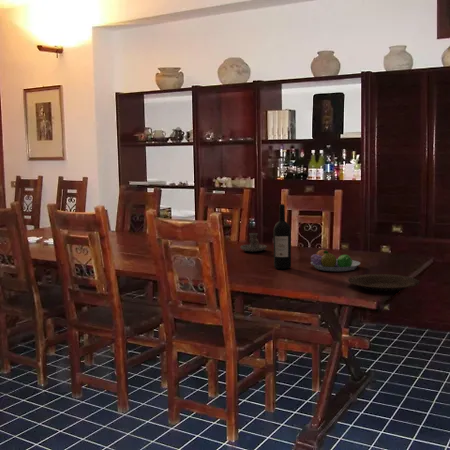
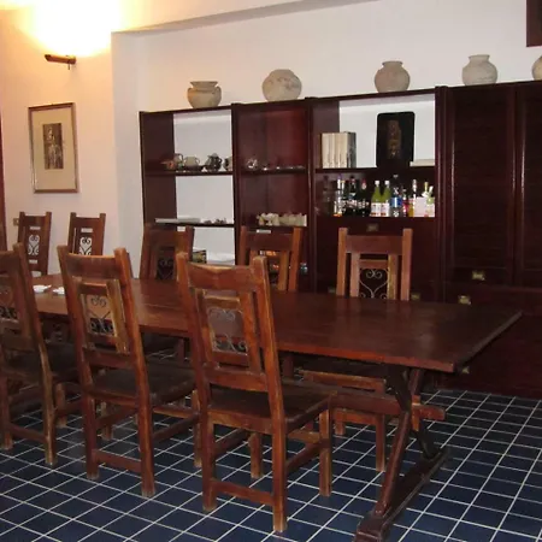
- fruit bowl (335, 258)
- wine bottle (282, 236)
- candle holder (254, 242)
- plate (383, 283)
